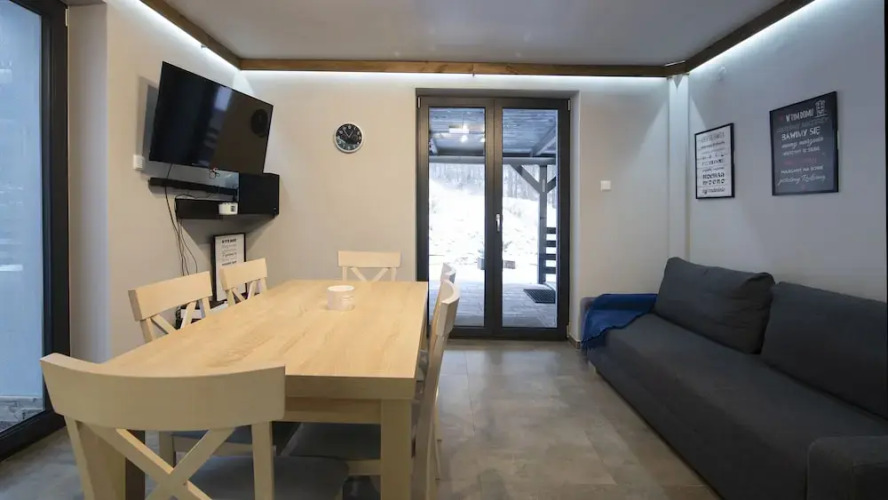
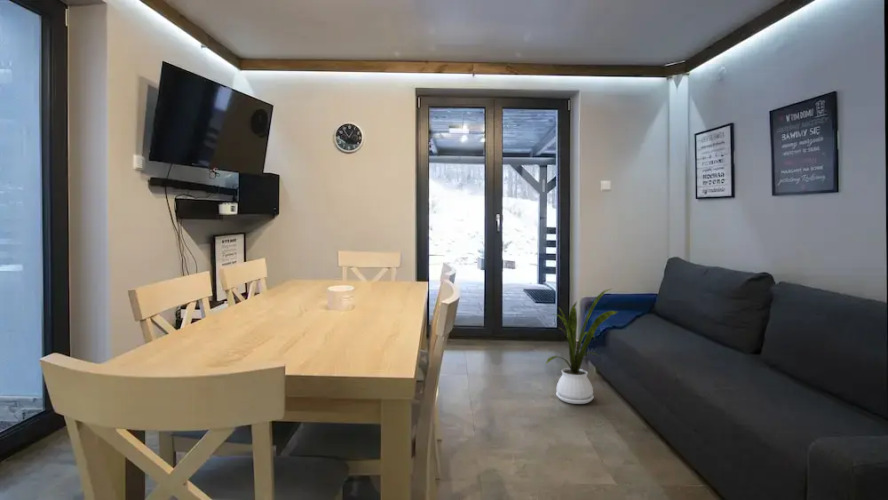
+ house plant (579, 344)
